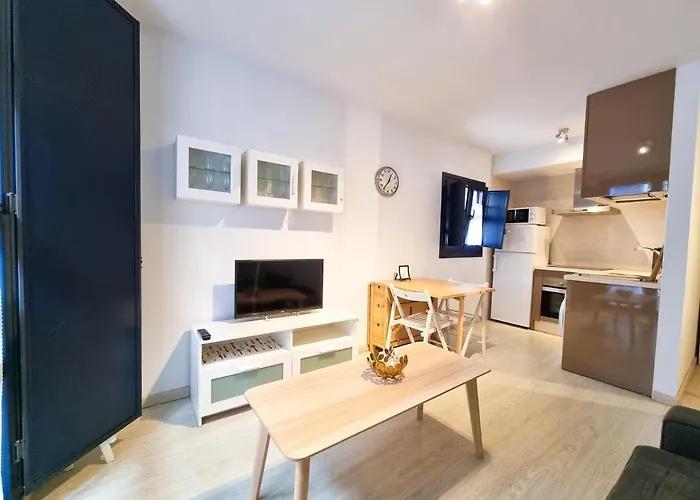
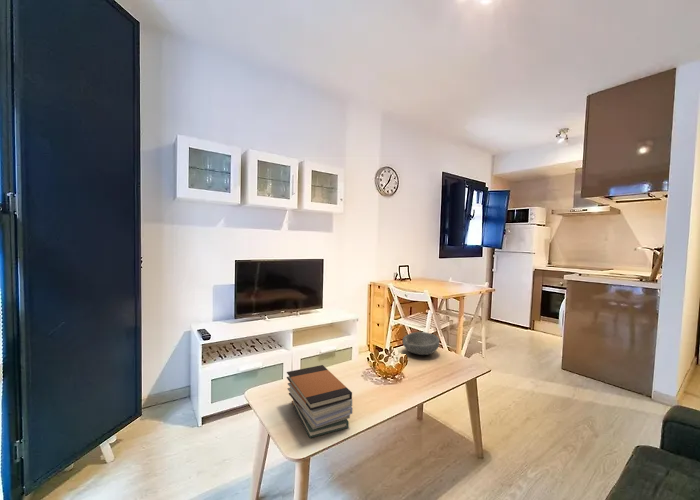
+ book stack (318, 398)
+ bowl (420, 344)
